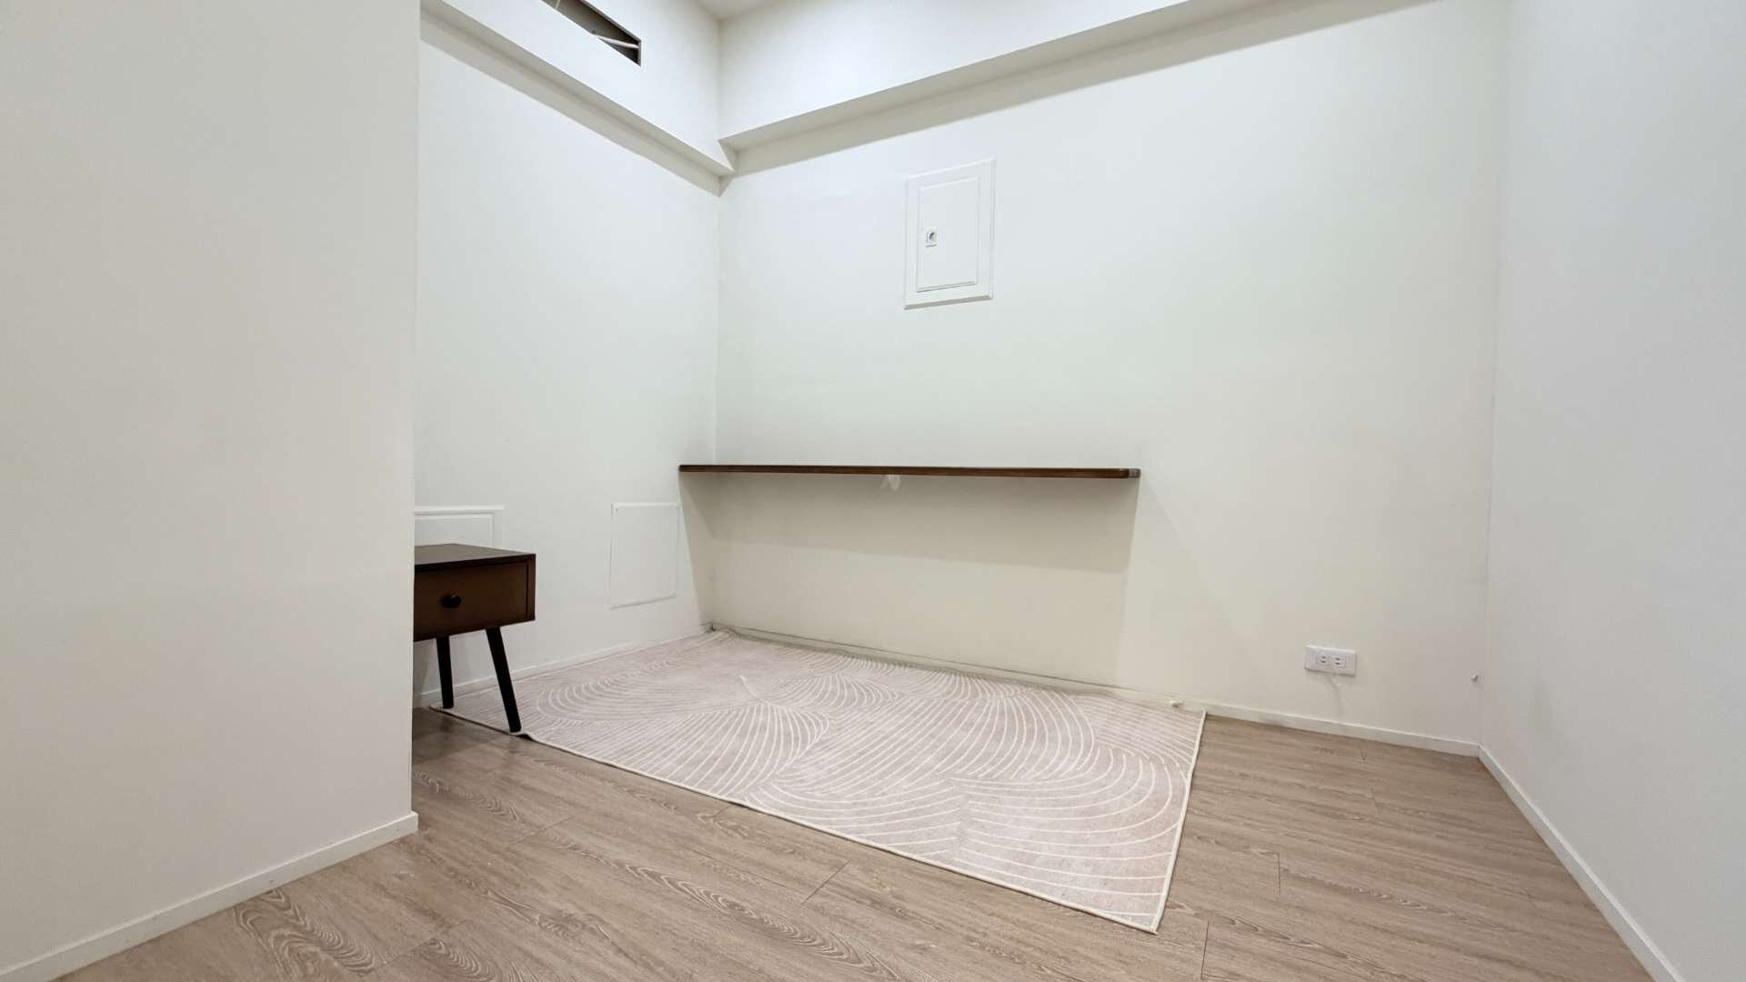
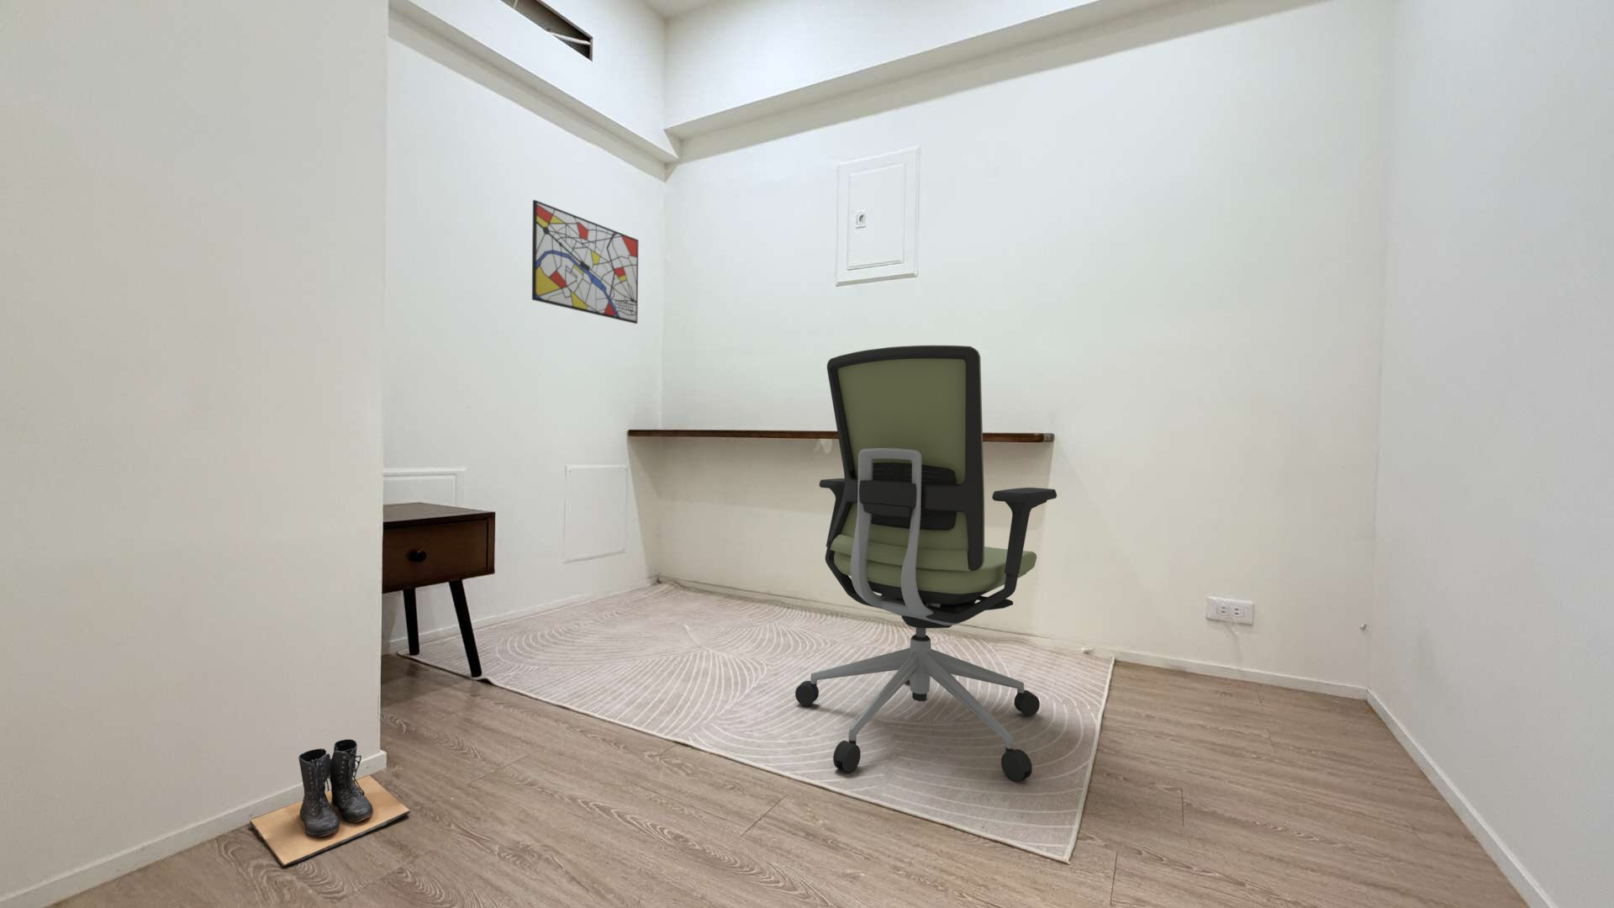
+ wall art (590, 266)
+ office chair (917, 541)
+ boots (331, 786)
